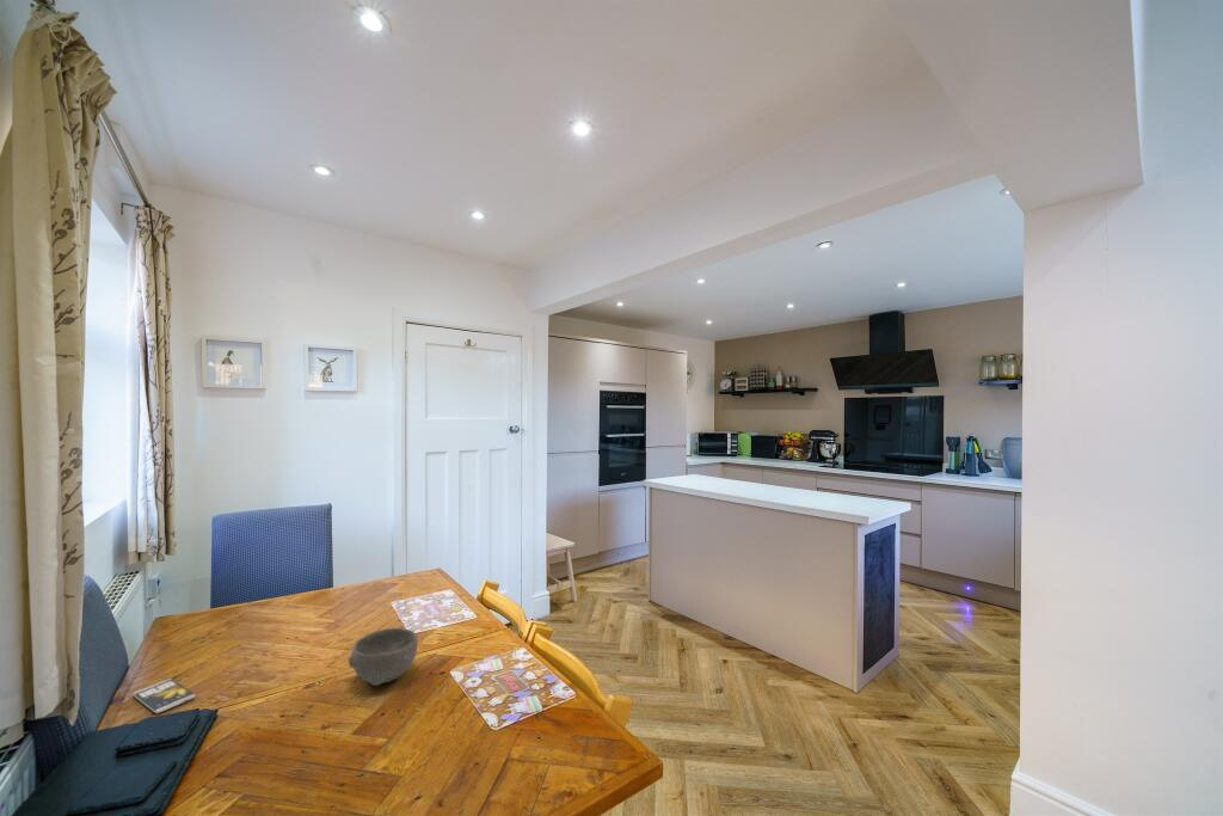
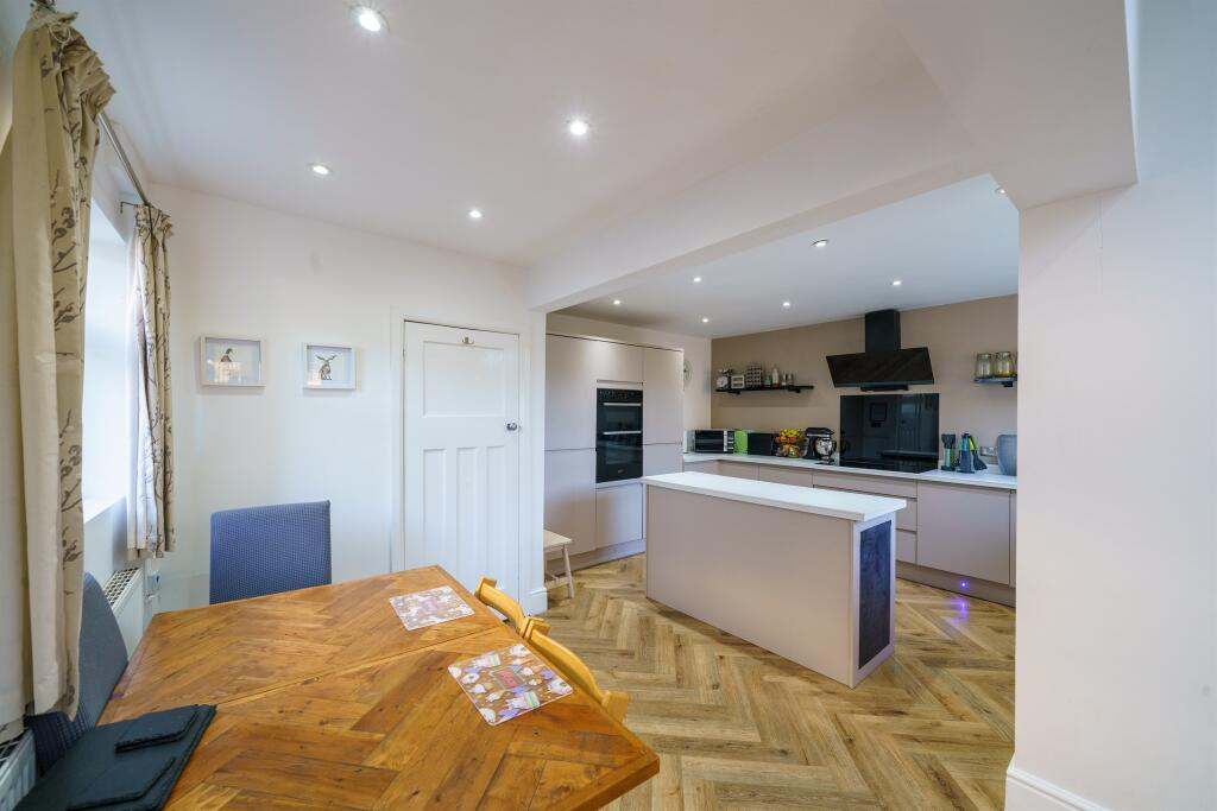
- smartphone (164, 694)
- bowl (383, 658)
